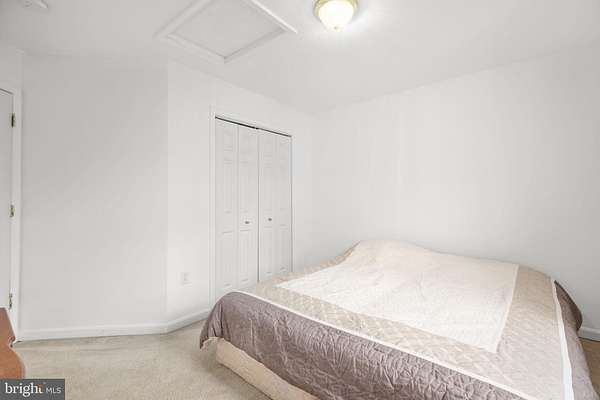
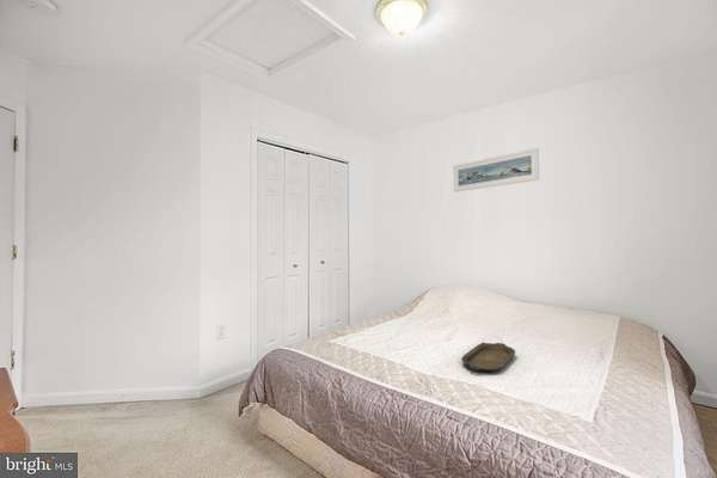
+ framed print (491, 172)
+ serving tray (489, 356)
